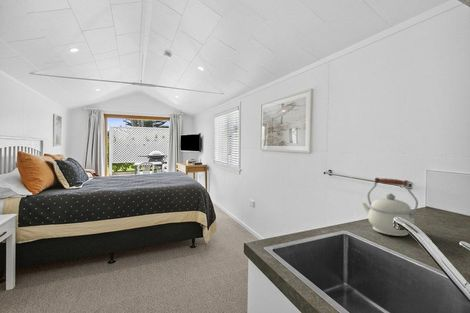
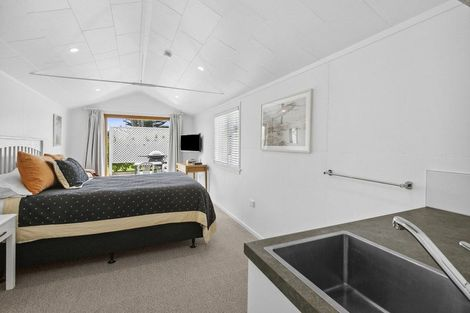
- kettle (387, 204)
